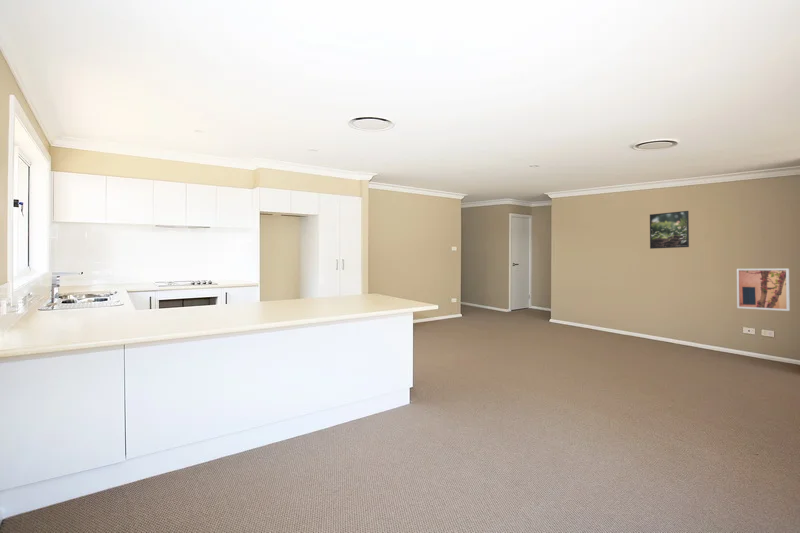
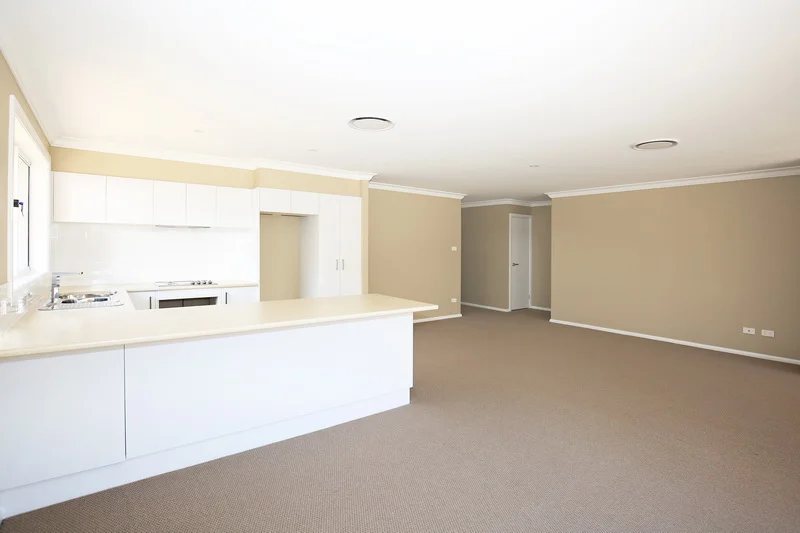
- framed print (668, 230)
- wall art (762, 289)
